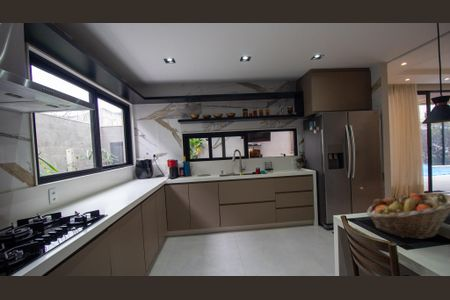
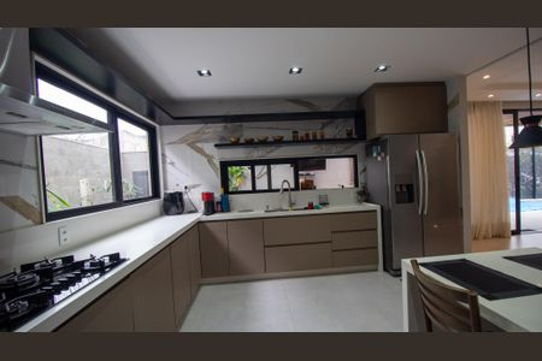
- fruit basket (407, 211)
